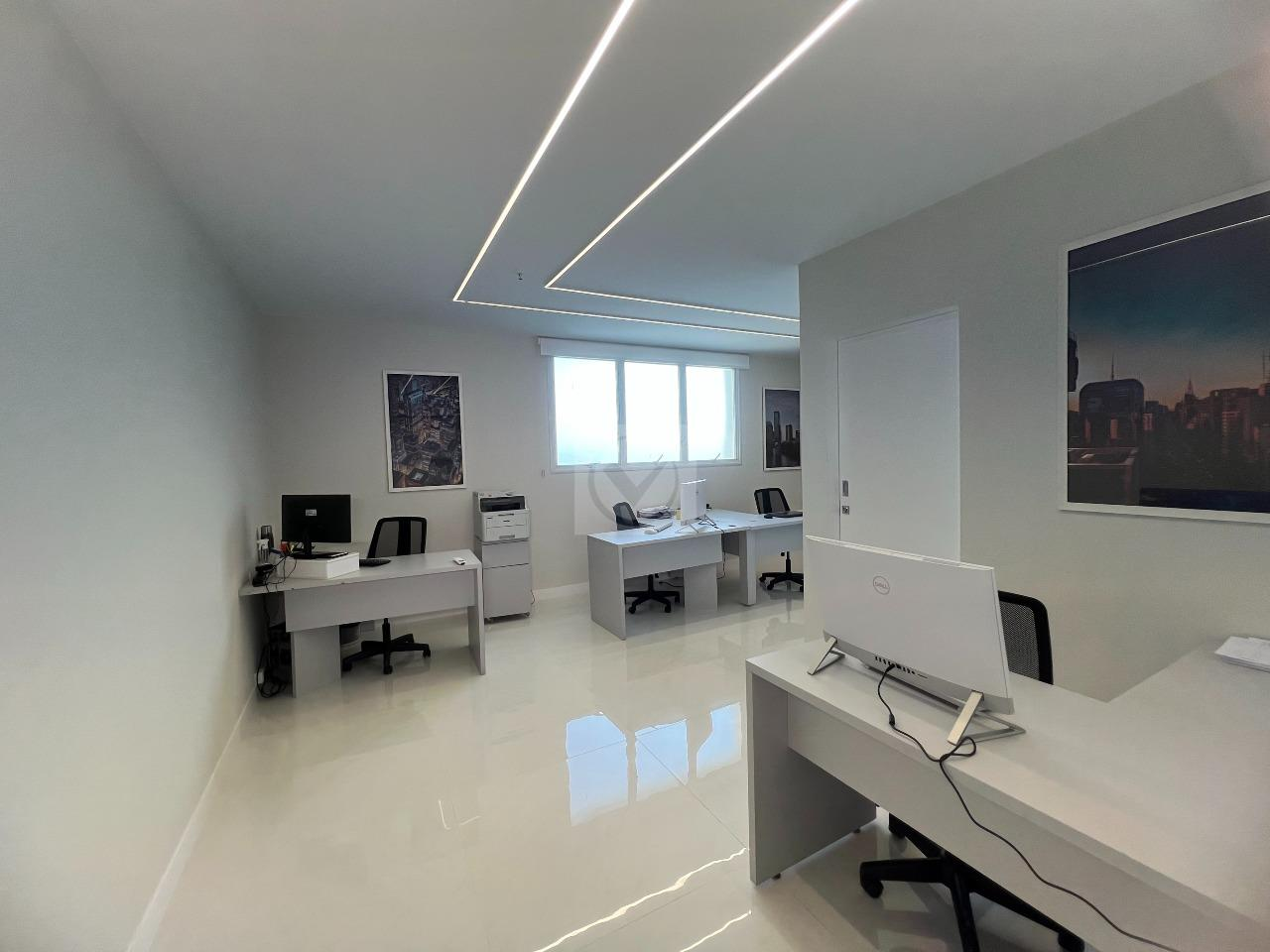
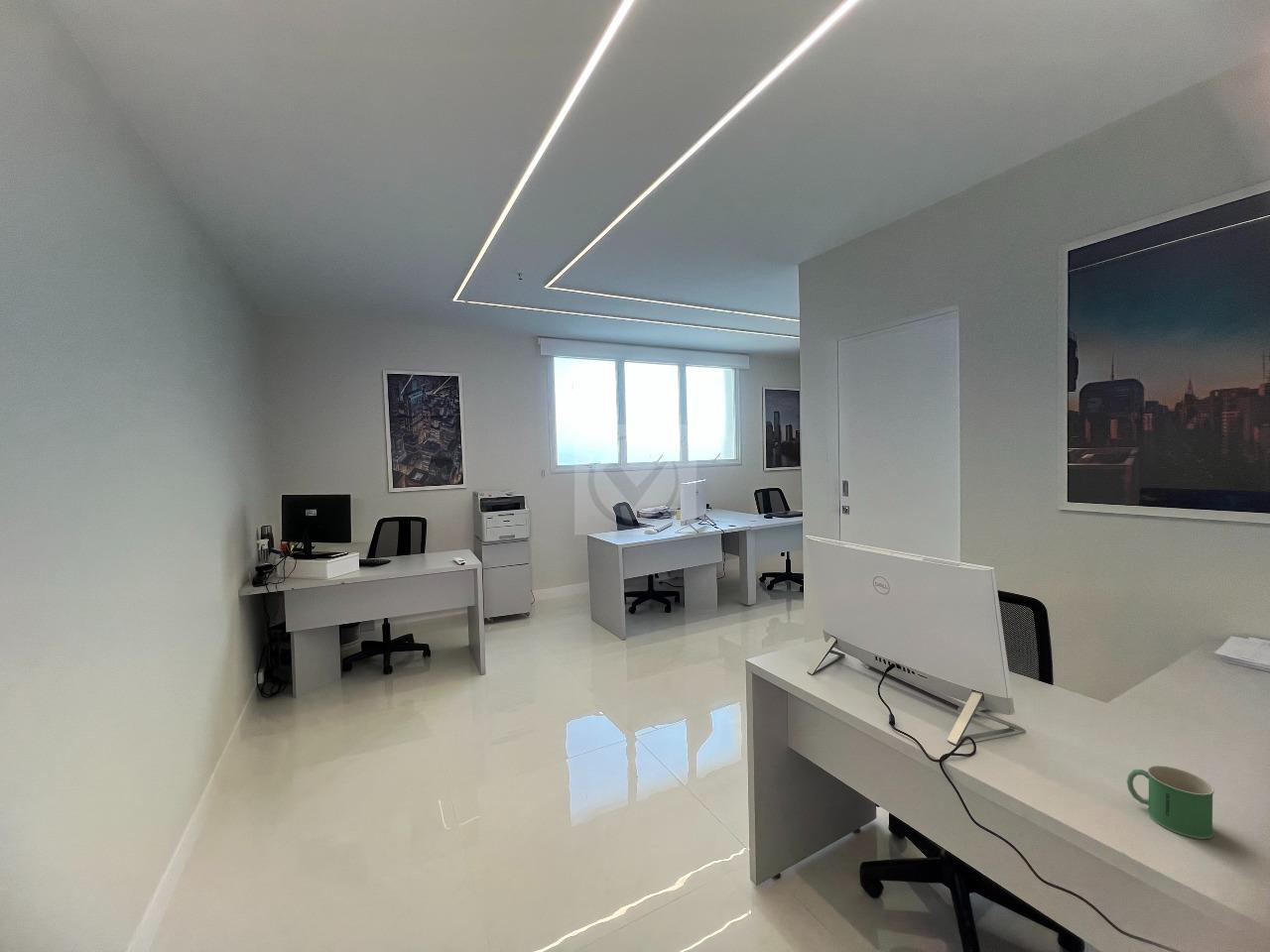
+ mug (1168, 796)
